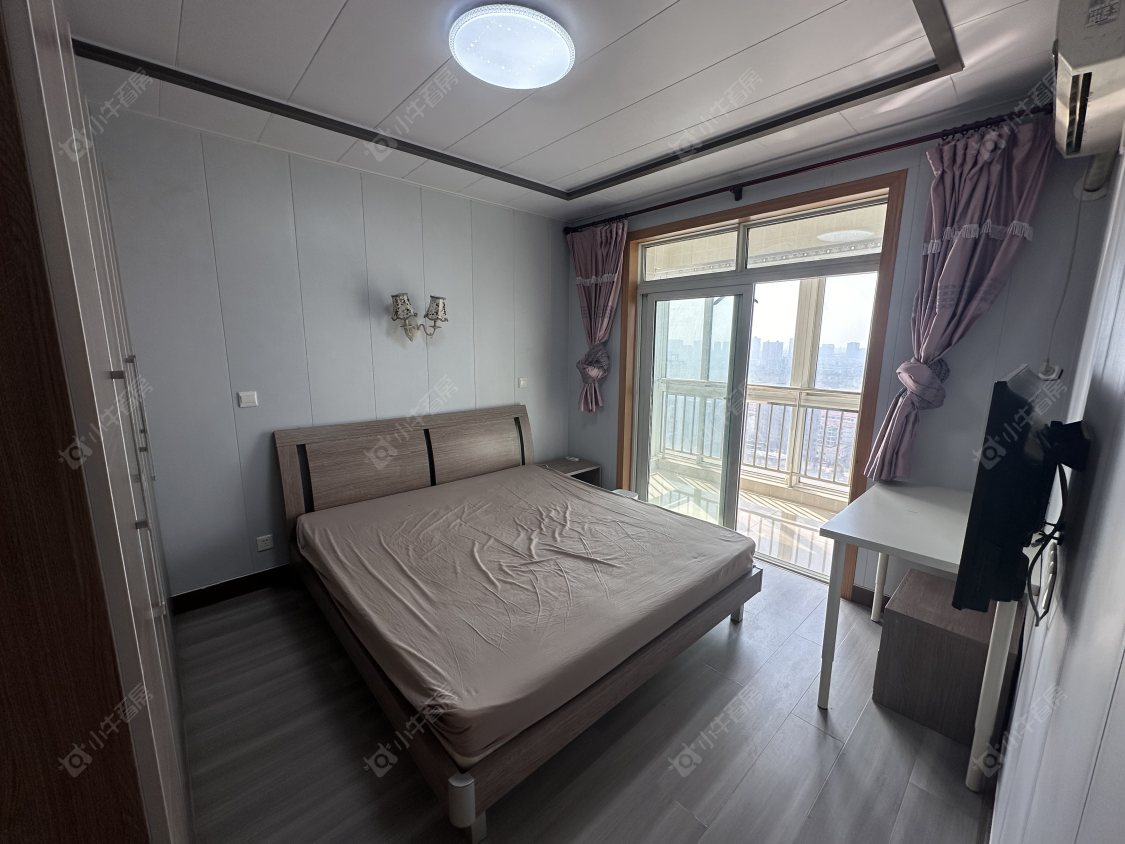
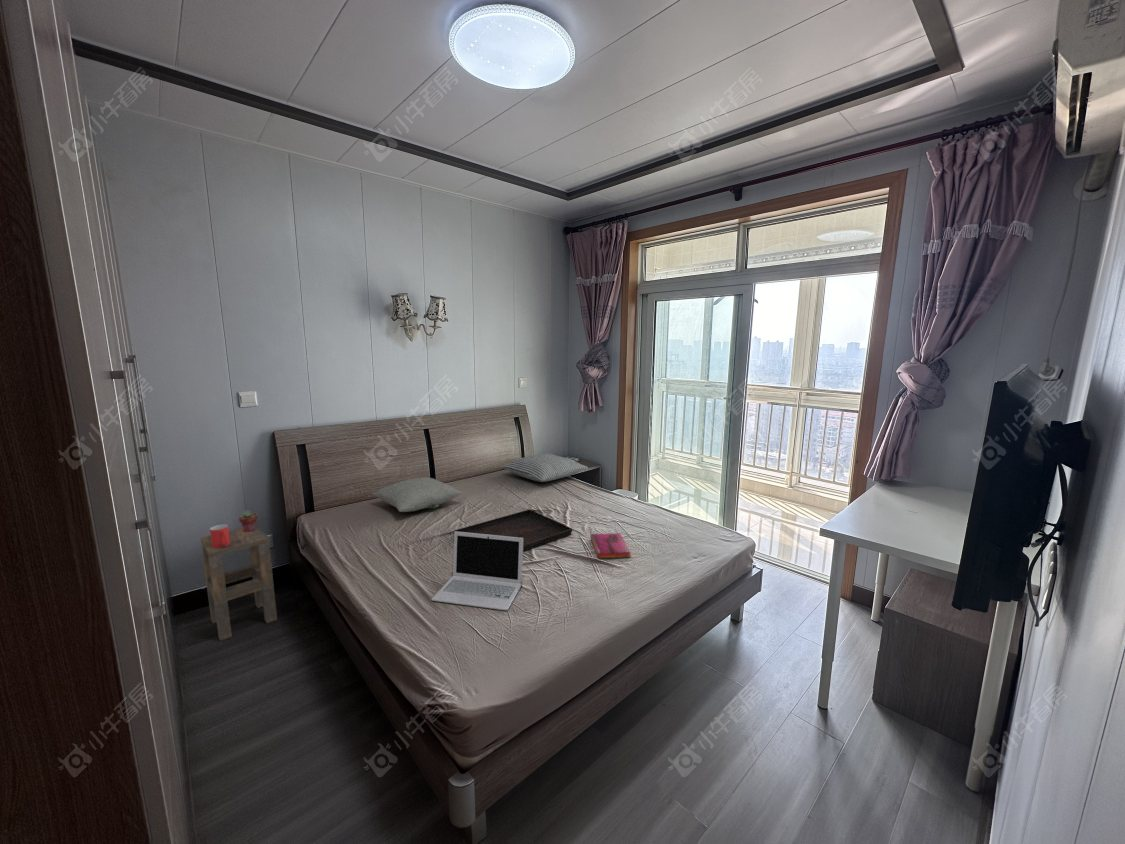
+ pillow (544, 467)
+ hardback book (609, 545)
+ pillow (416, 493)
+ laptop (479, 568)
+ serving tray (513, 532)
+ mug (221, 536)
+ potted succulent (248, 519)
+ side table (239, 579)
